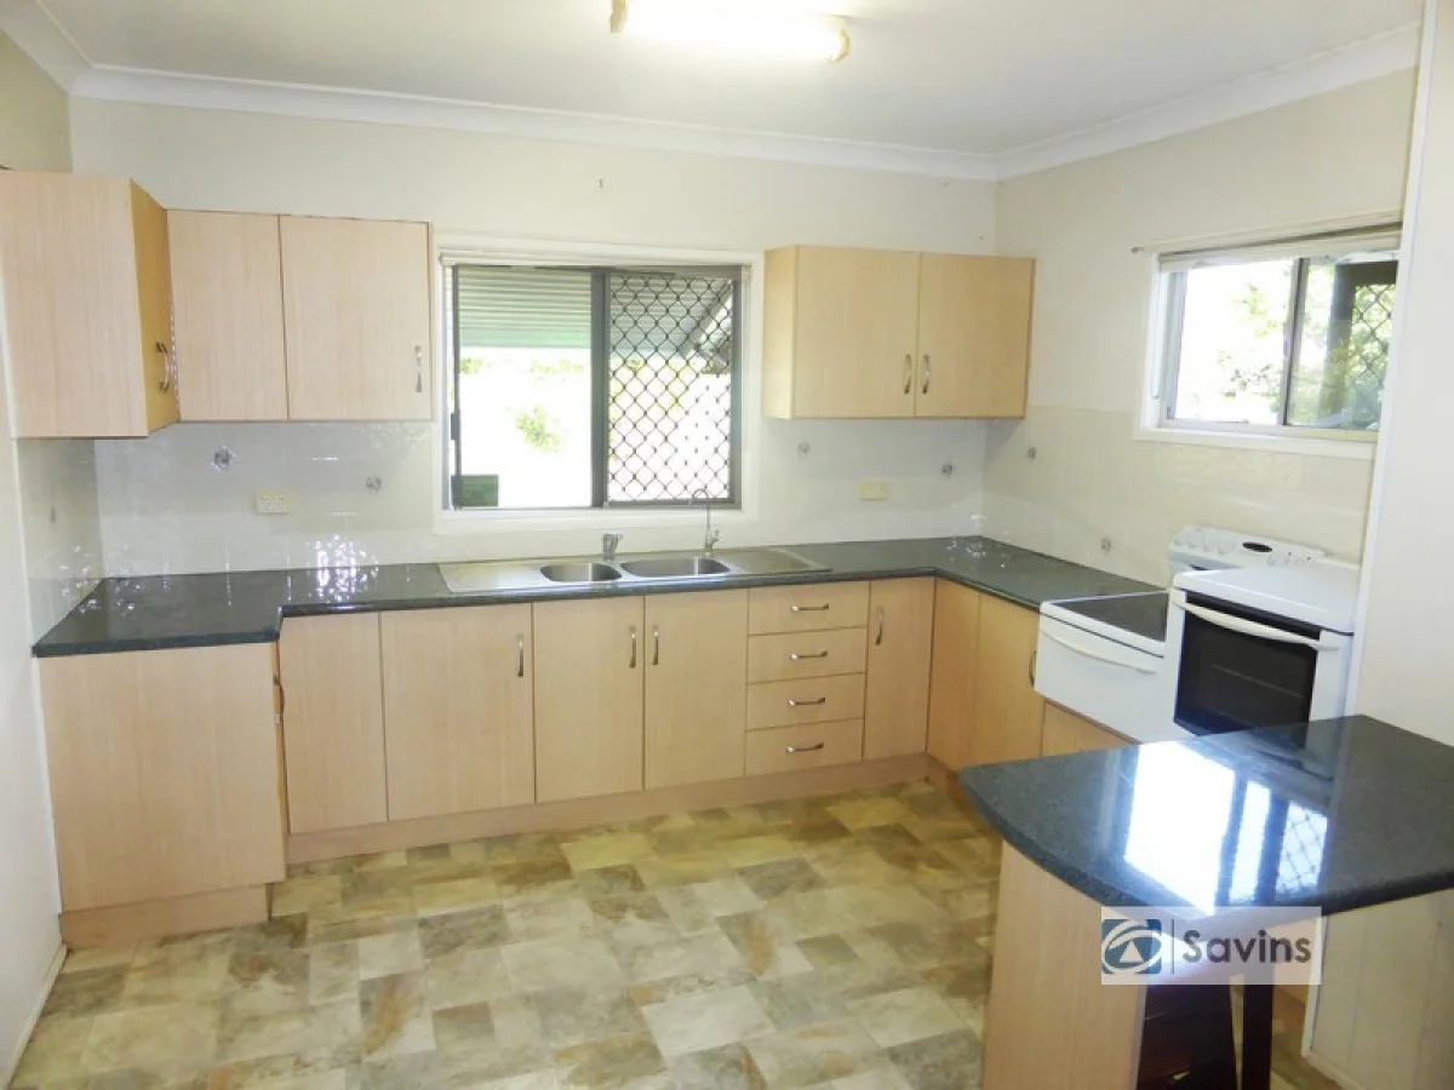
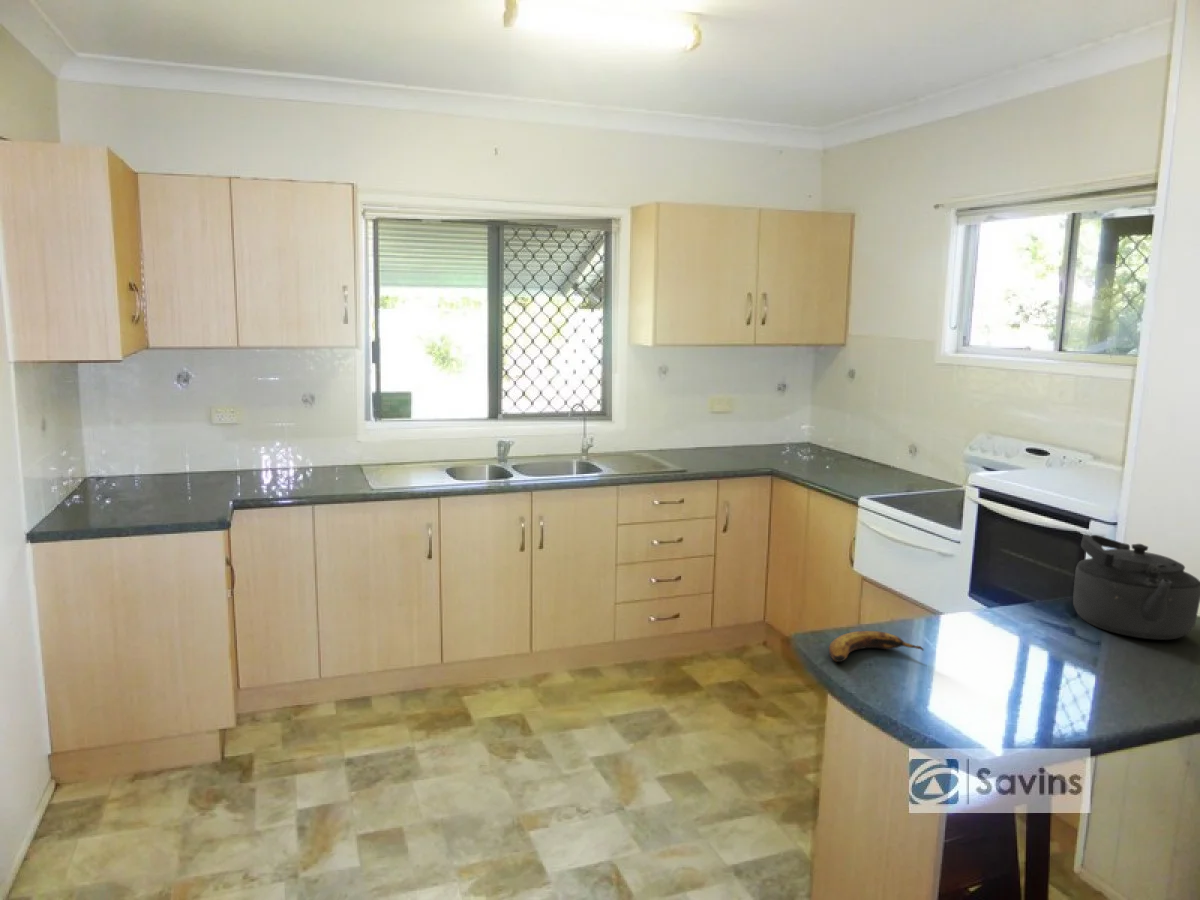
+ banana (867, 646)
+ kettle (1134, 585)
